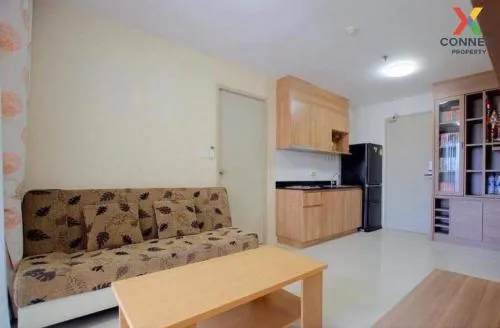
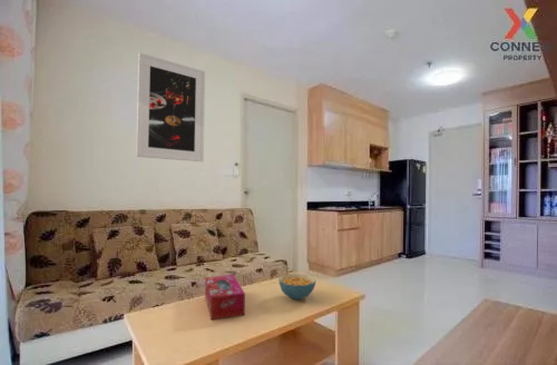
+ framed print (173, 110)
+ cereal bowl (296, 288)
+ tissue box (223, 294)
